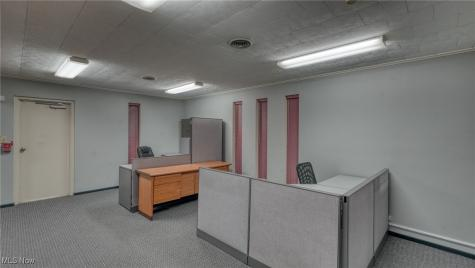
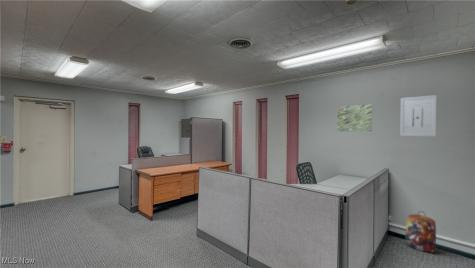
+ wall art (353, 118)
+ backpack (420, 230)
+ wall art (417, 116)
